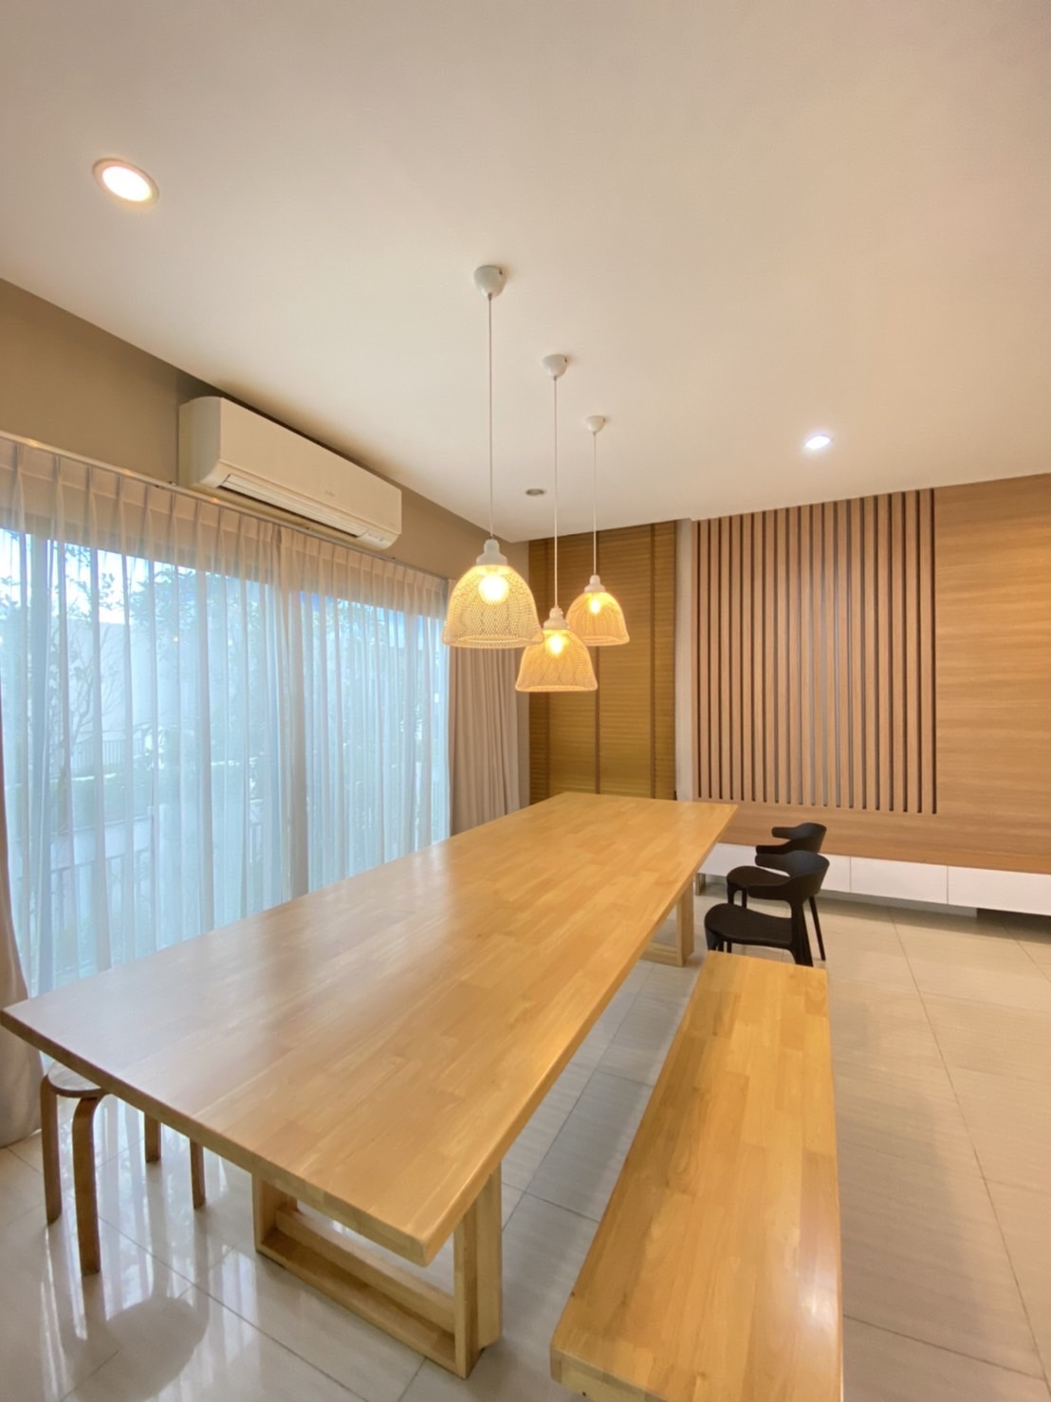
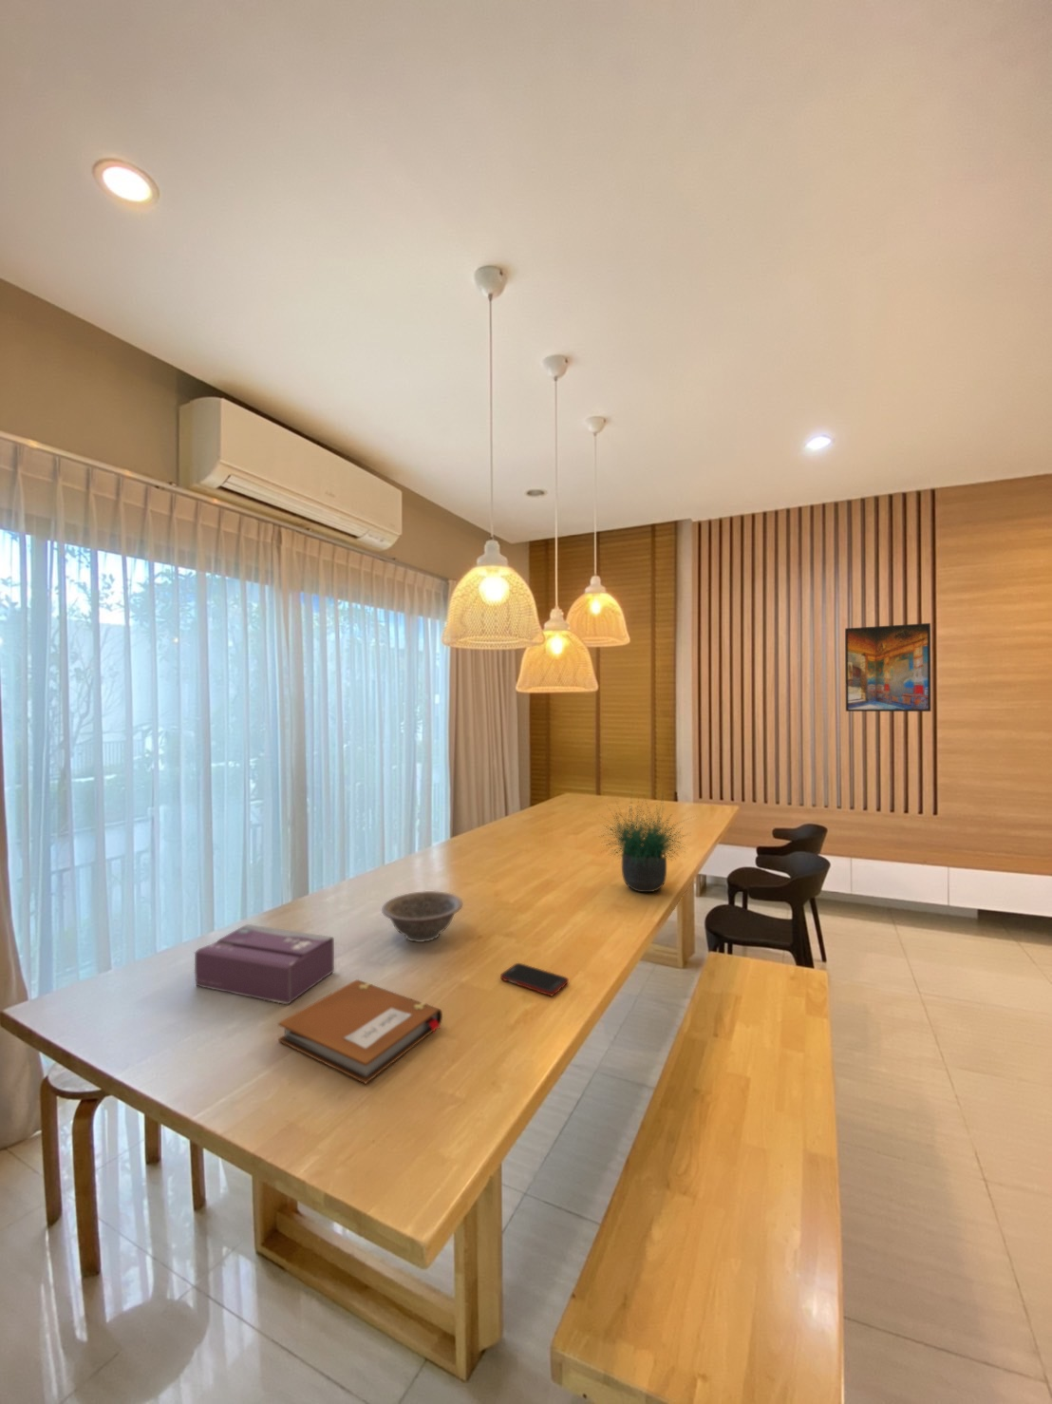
+ potted plant (643, 837)
+ decorative bowl (422, 920)
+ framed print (886, 668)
+ tissue box (266, 961)
+ cell phone (534, 978)
+ notebook (365, 1024)
